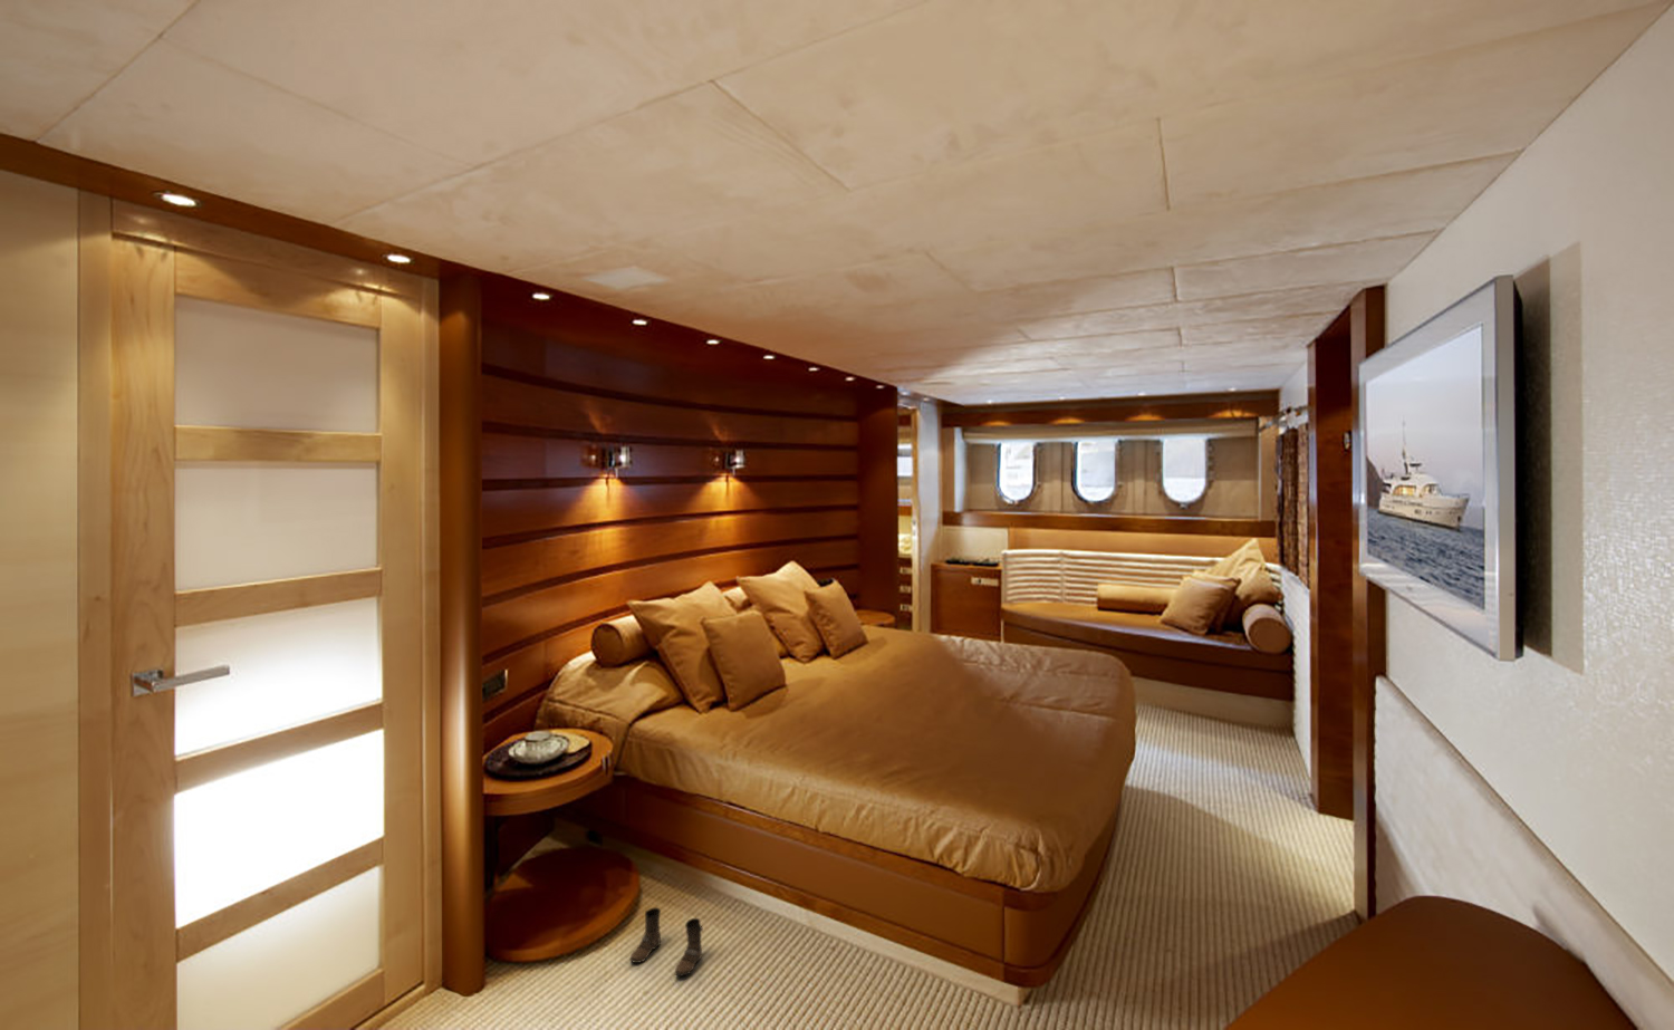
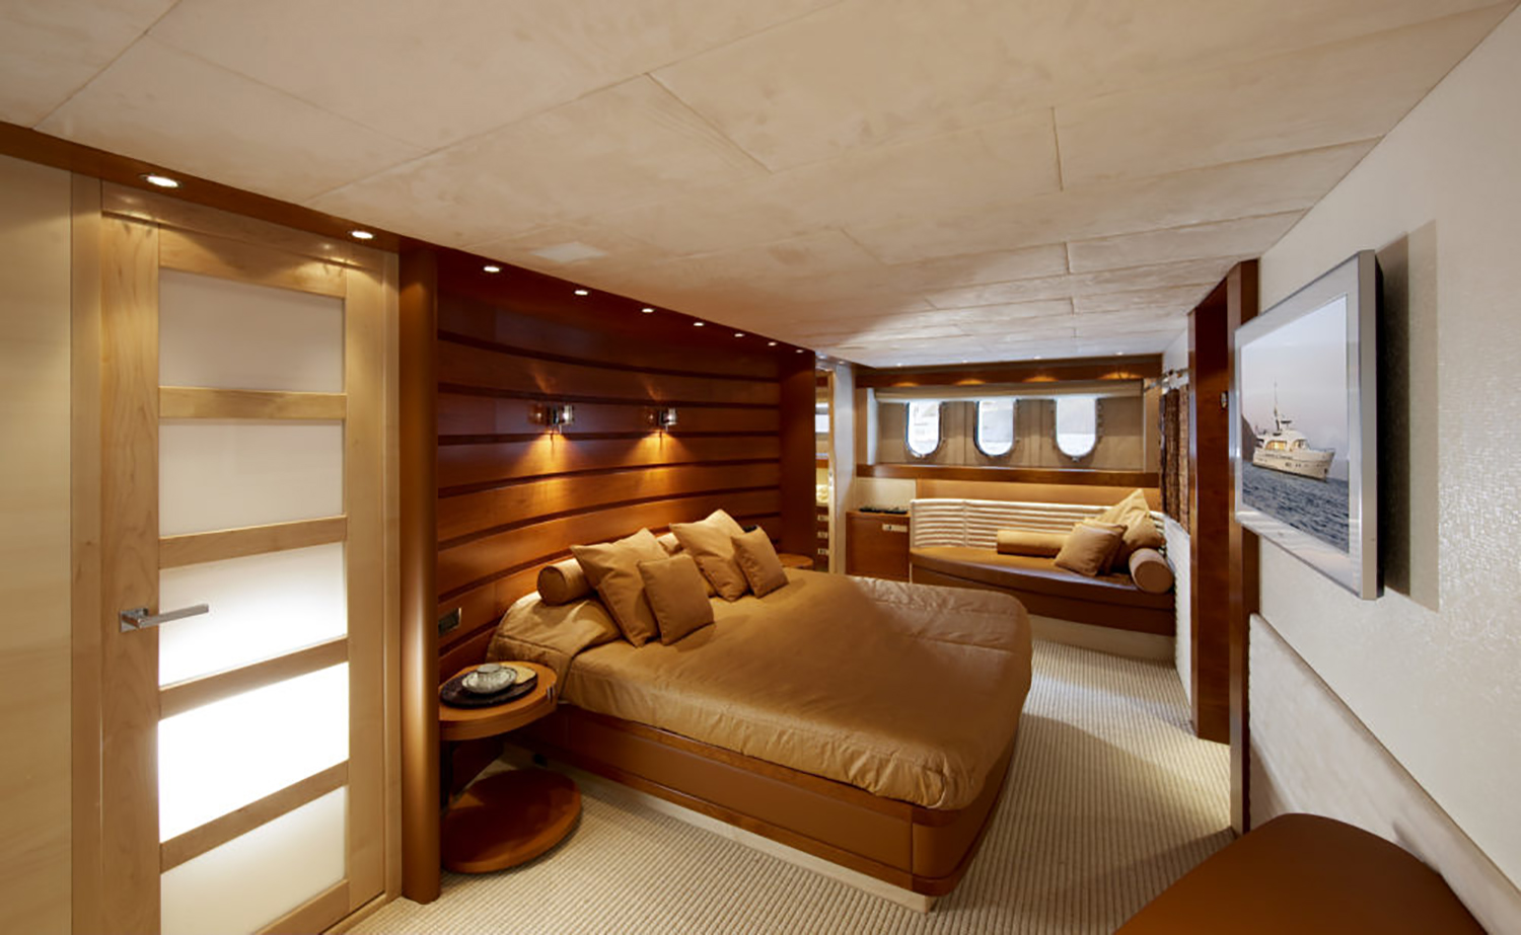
- boots (660, 940)
